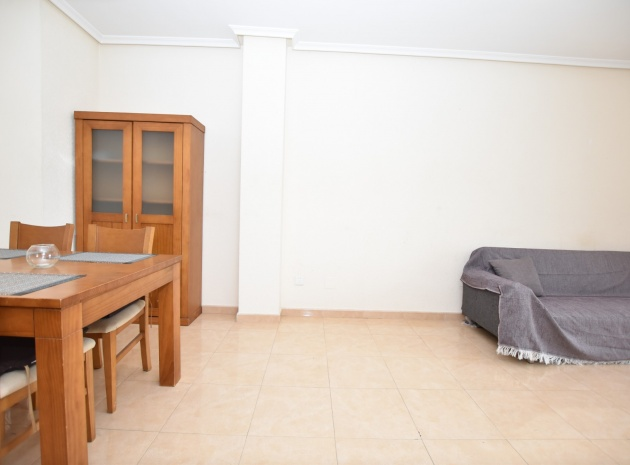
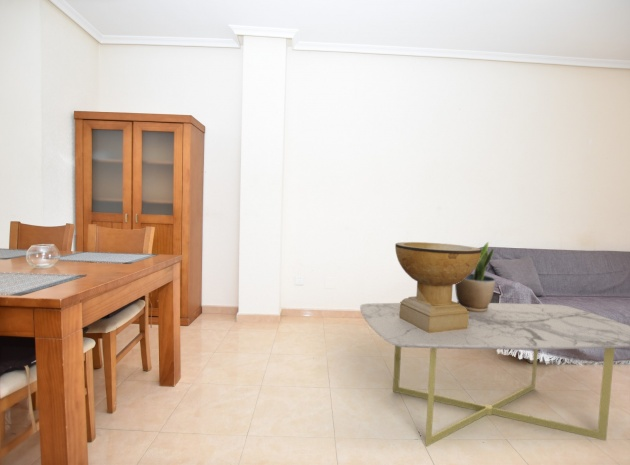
+ decorative bowl (434, 284)
+ potted plant (475, 275)
+ coffee table (491, 348)
